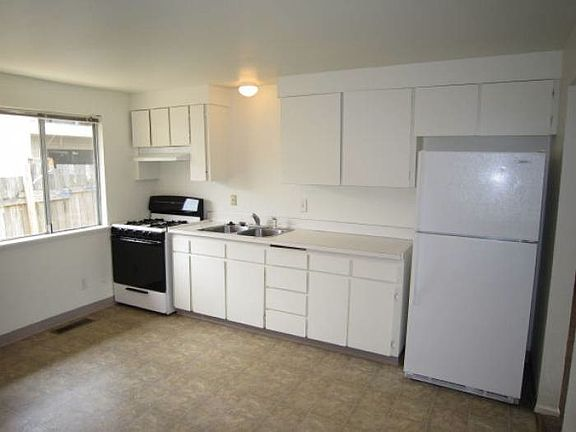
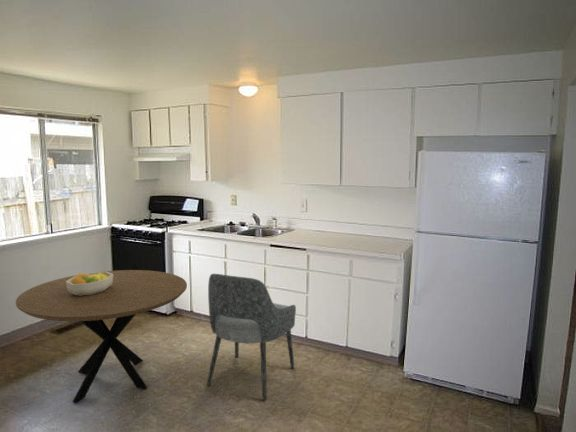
+ fruit bowl (90, 281)
+ dining table (109, 334)
+ dining chair (248, 324)
